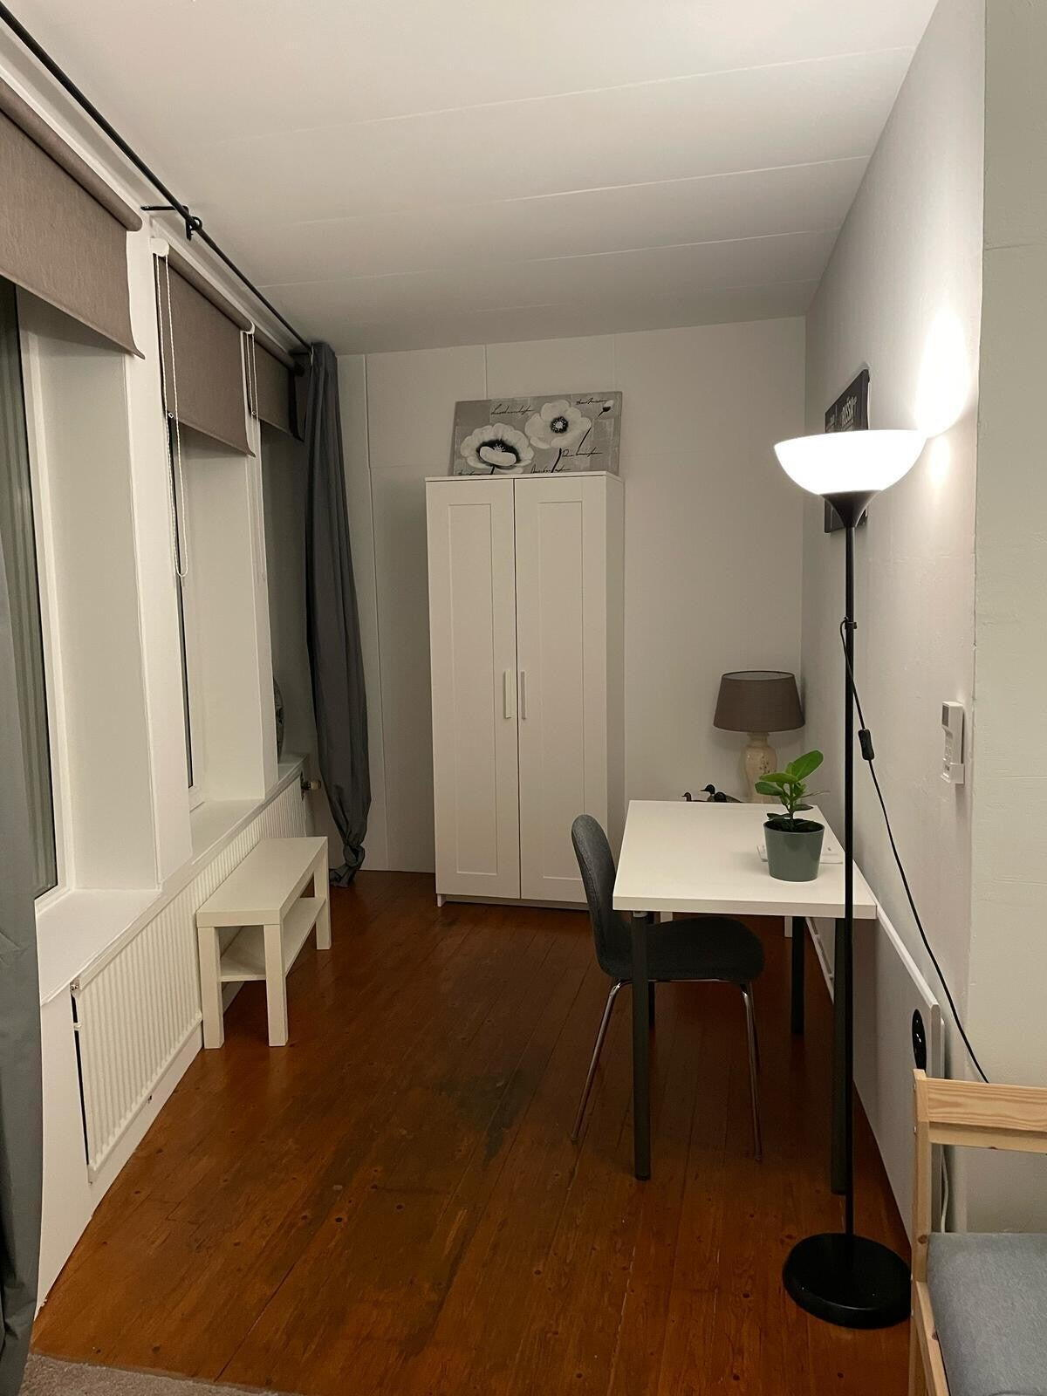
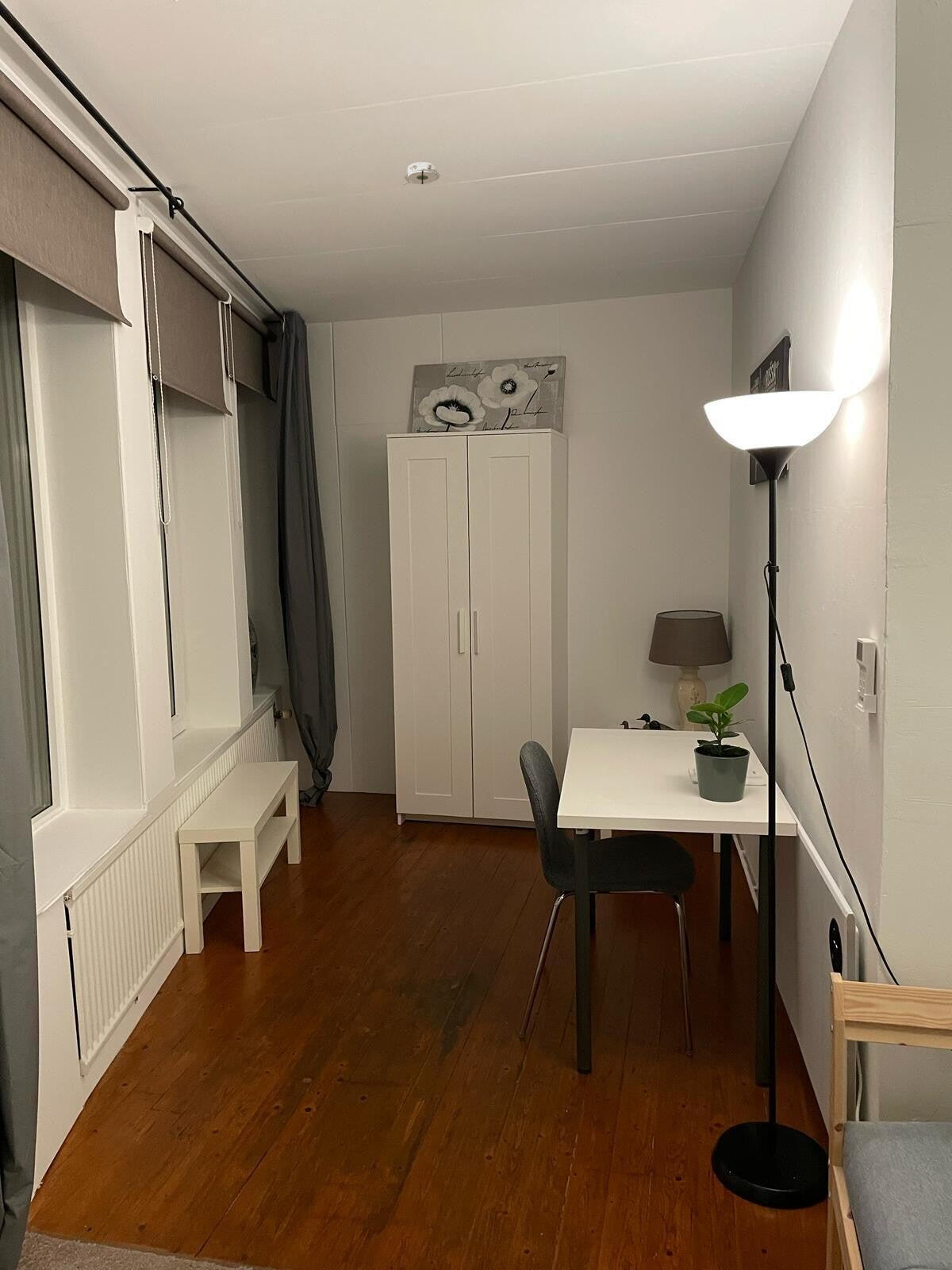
+ smoke detector (420, 173)
